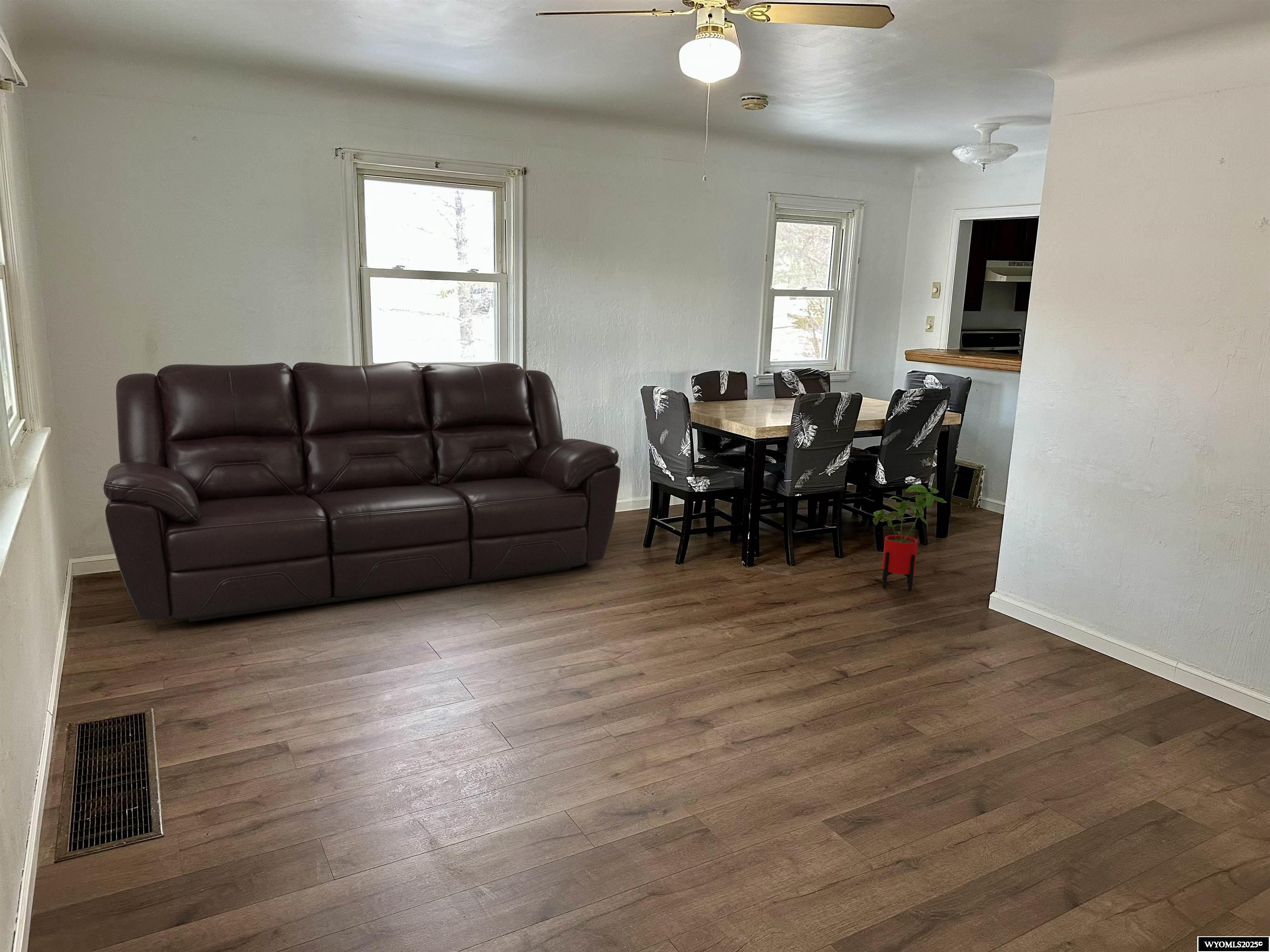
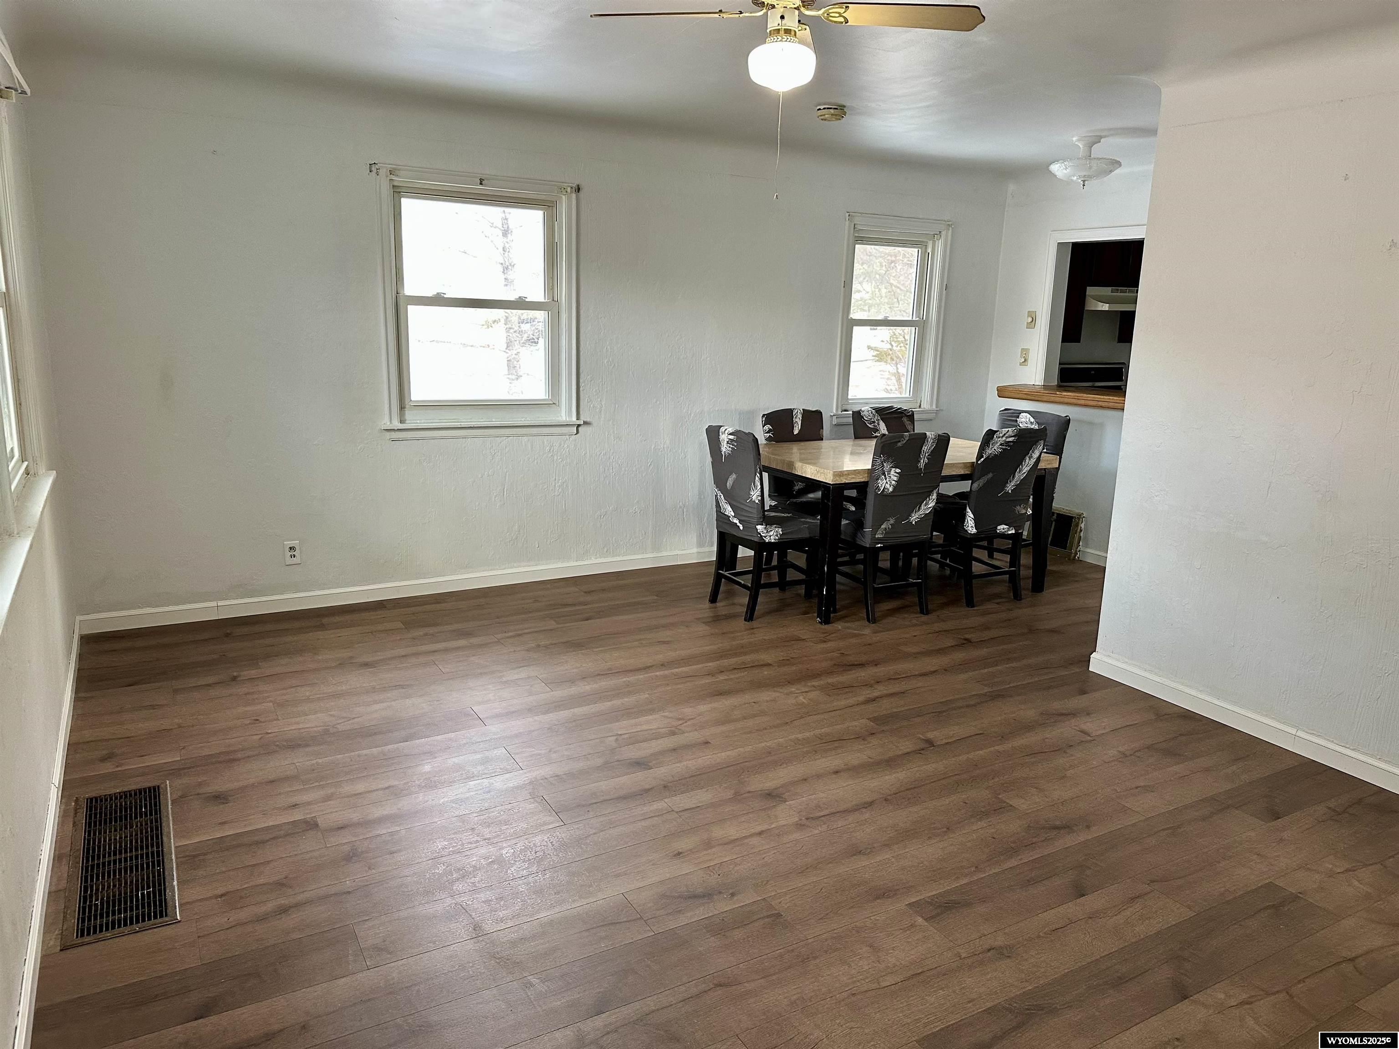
- house plant (903, 536)
- sofa (378, 470)
